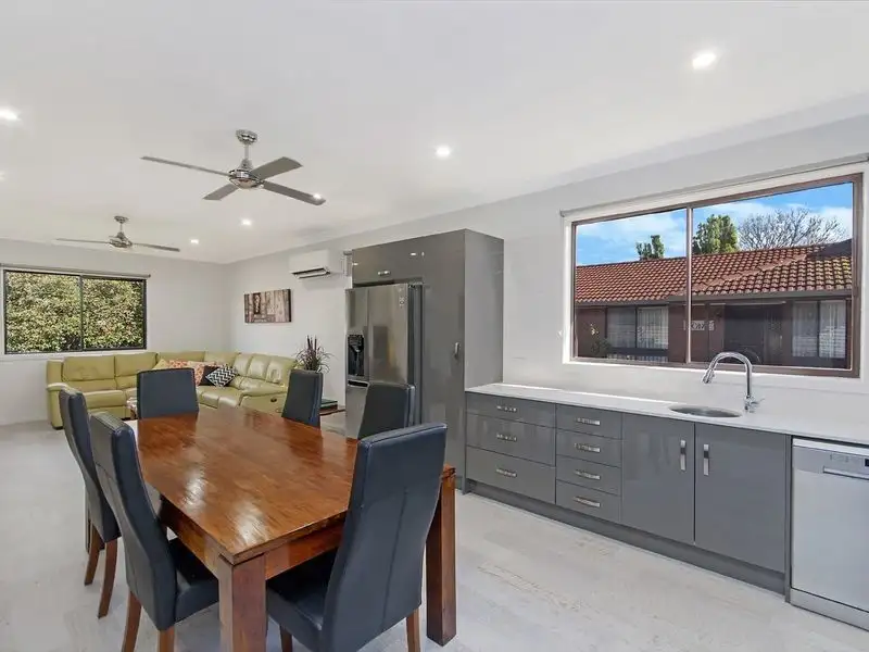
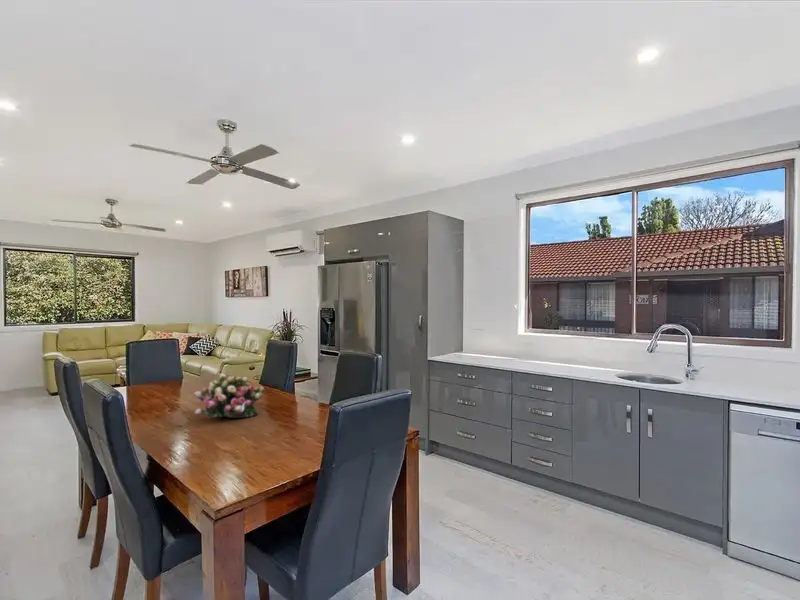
+ flower arrangement (230, 394)
